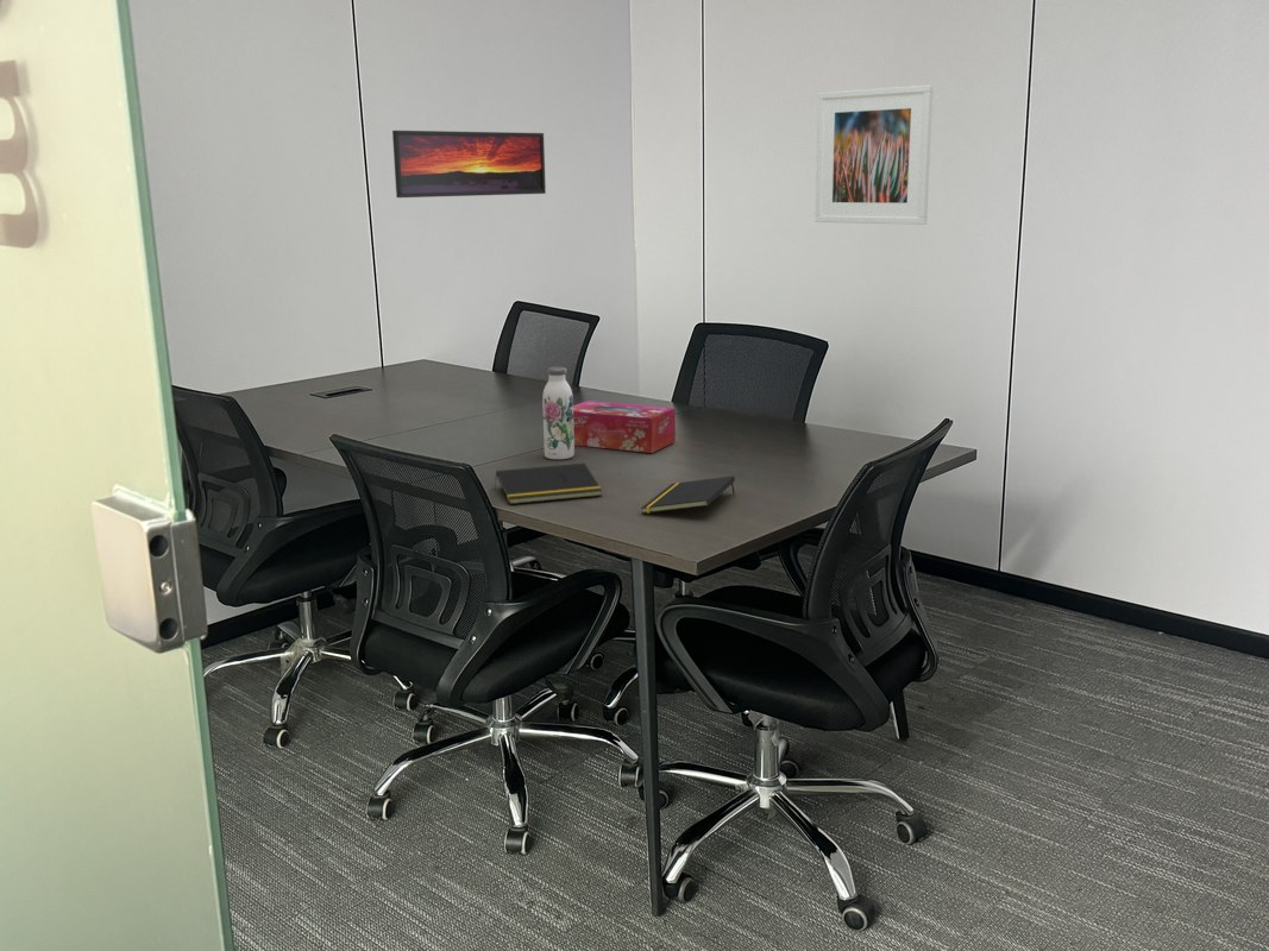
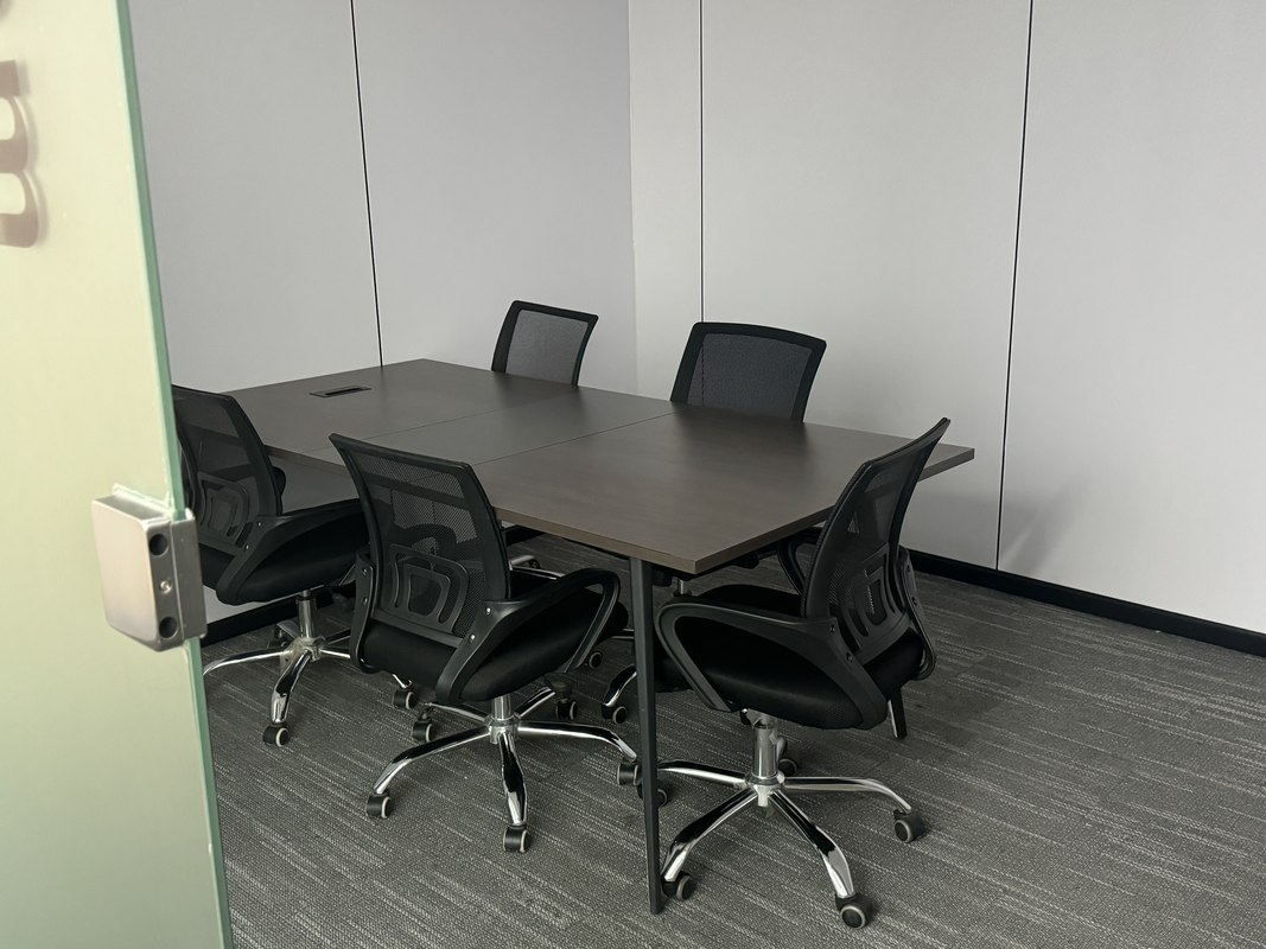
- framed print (473, 163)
- tissue box (618, 426)
- notepad (689, 493)
- water bottle (558, 411)
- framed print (871, 157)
- notepad (548, 483)
